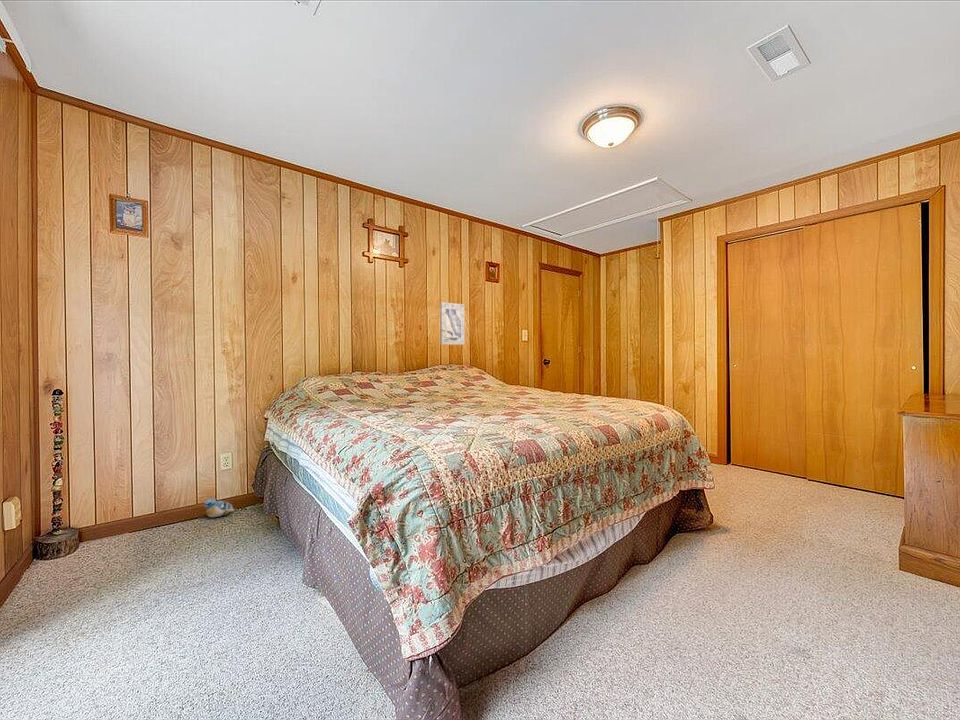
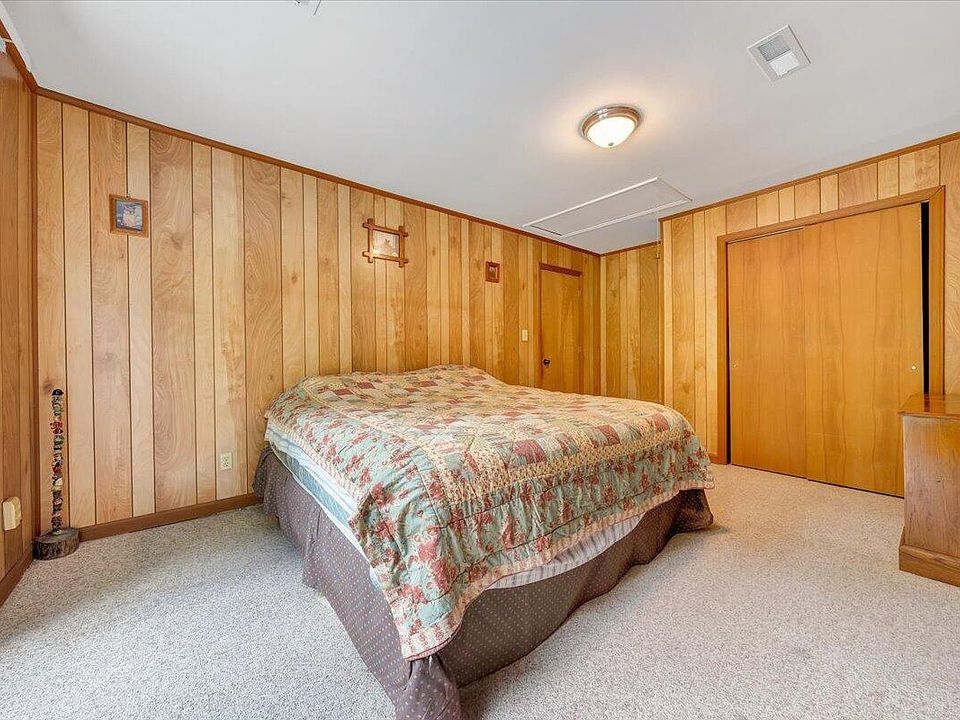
- wall art (452, 324)
- plush toy (219, 506)
